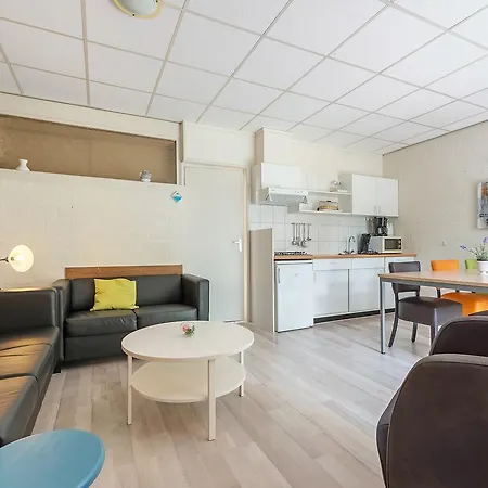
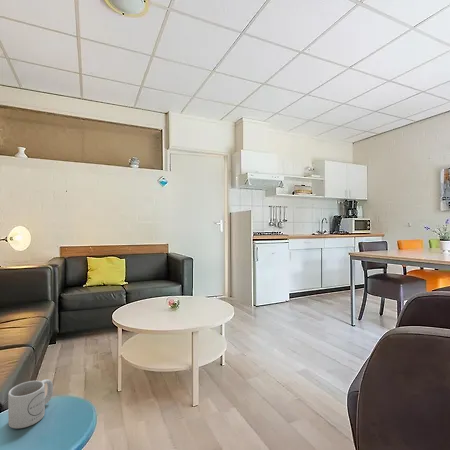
+ mug (33, 399)
